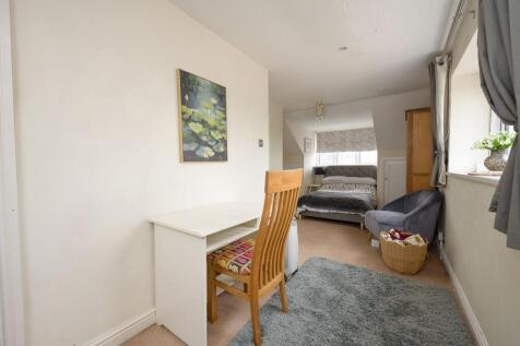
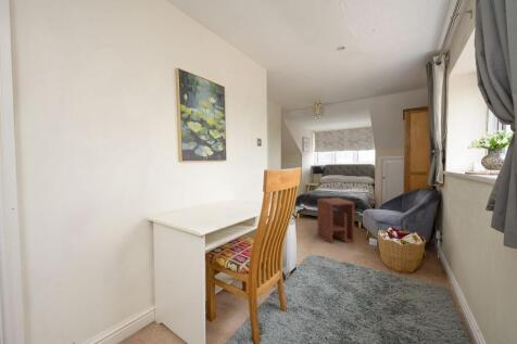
+ side table (335, 219)
